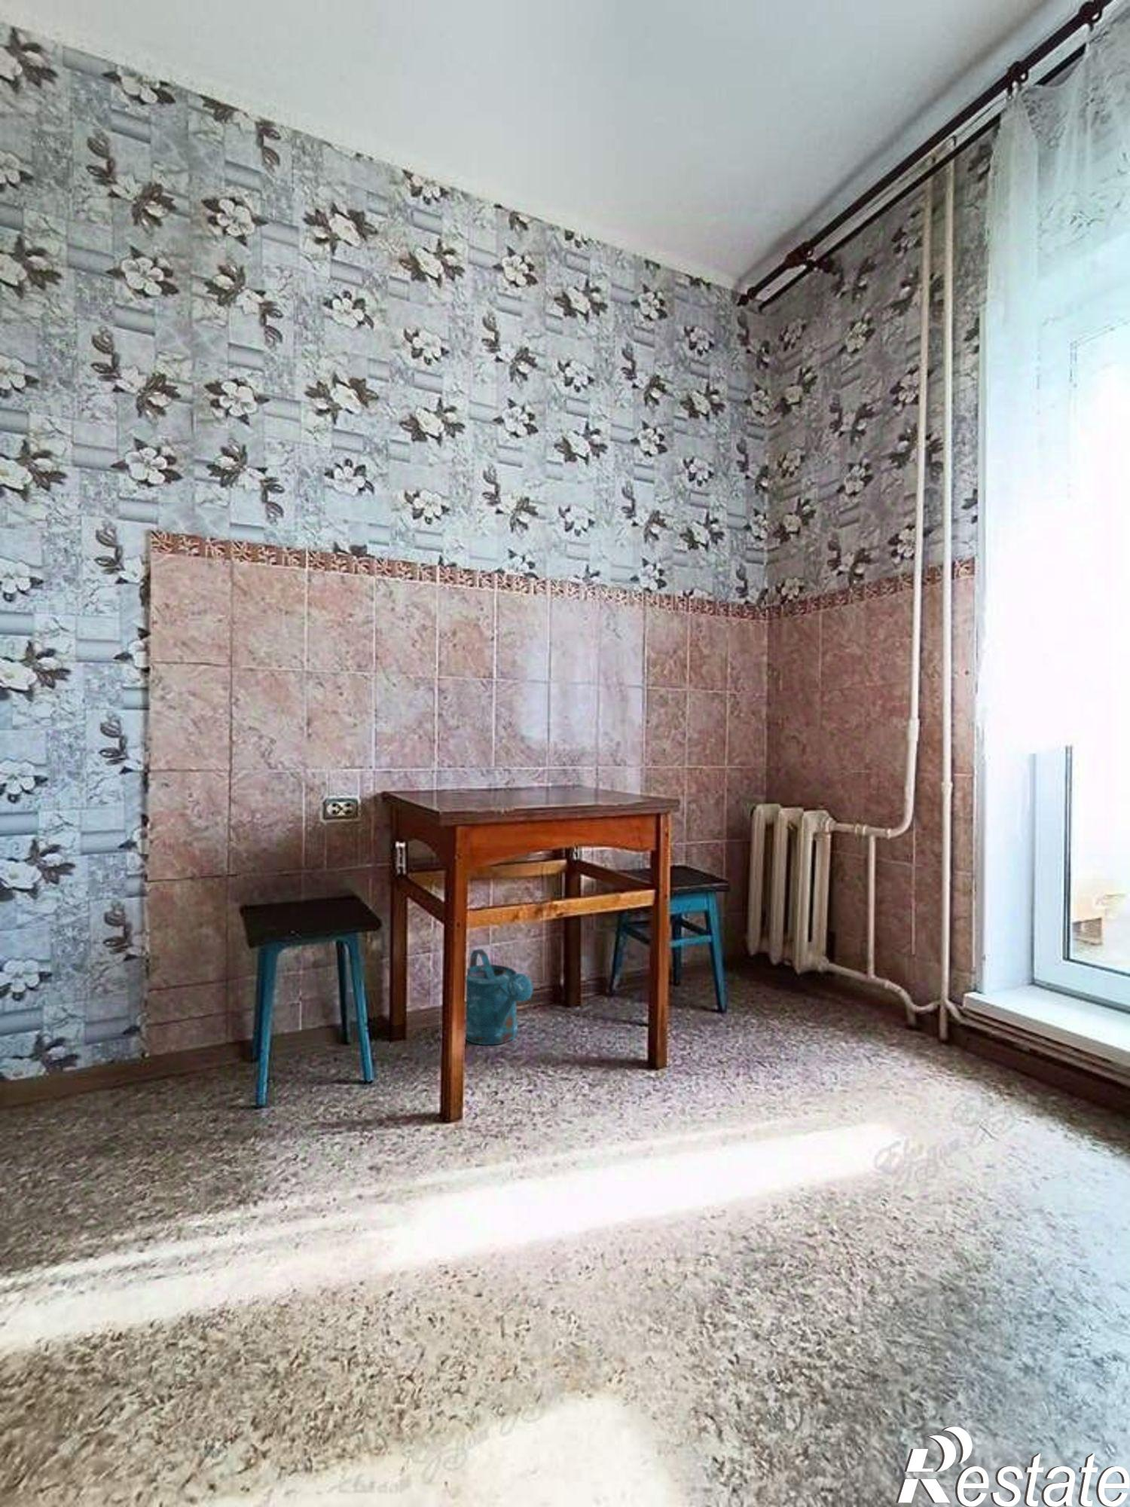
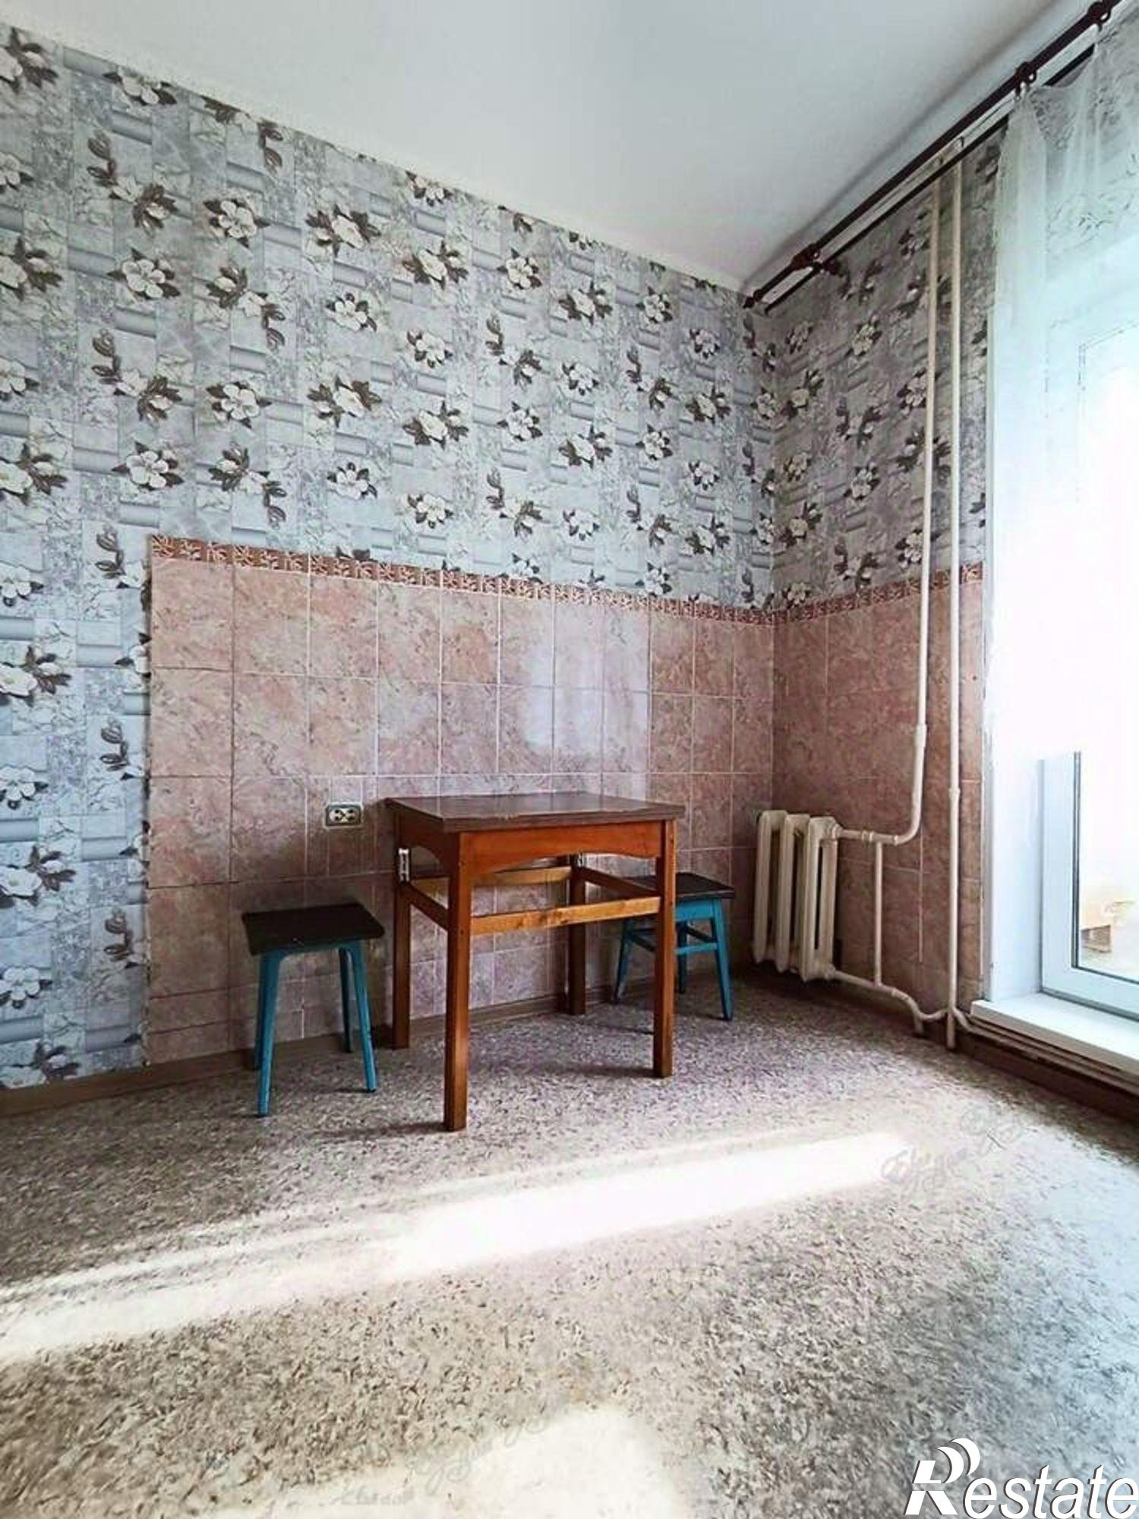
- watering can (497, 999)
